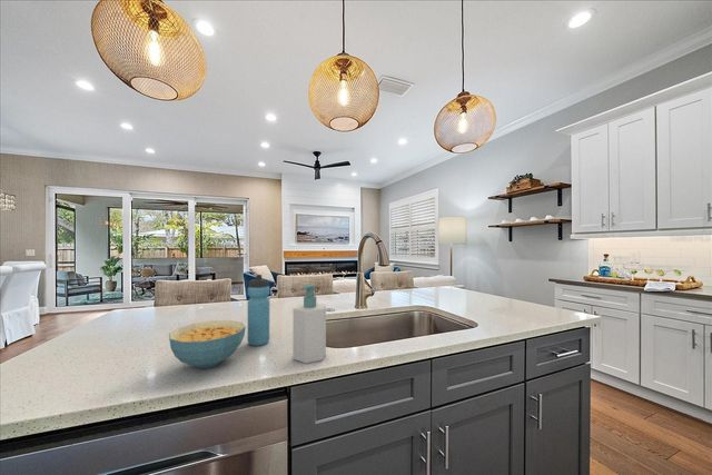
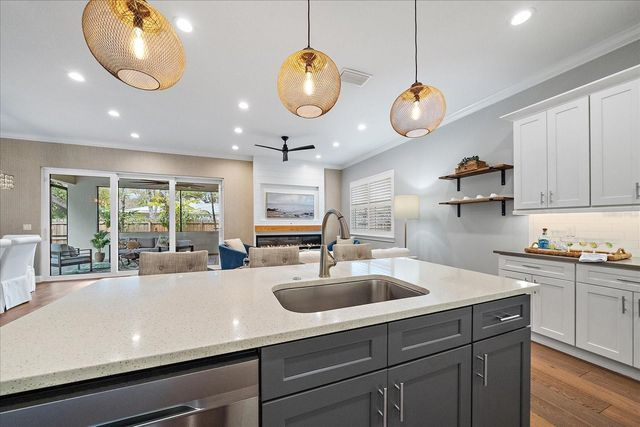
- water bottle (258, 308)
- soap bottle (309, 320)
- cereal bowl (208, 346)
